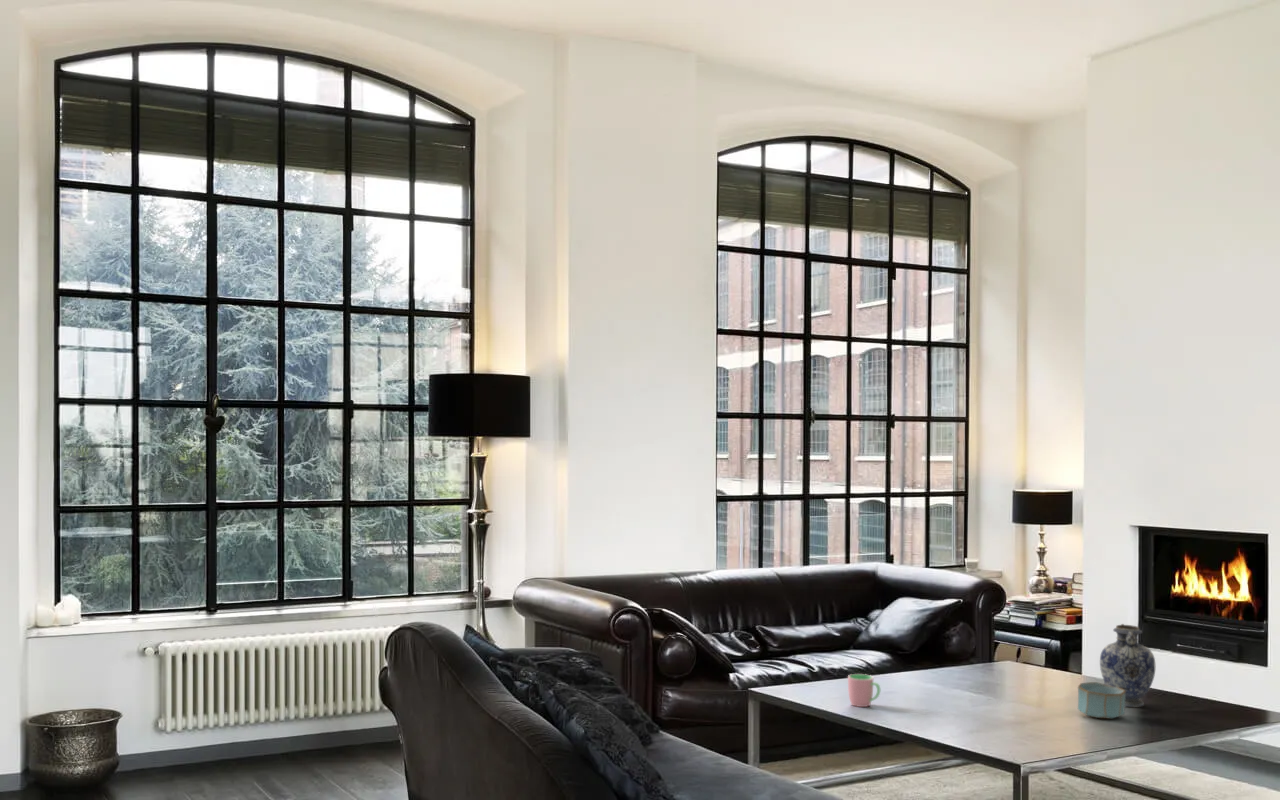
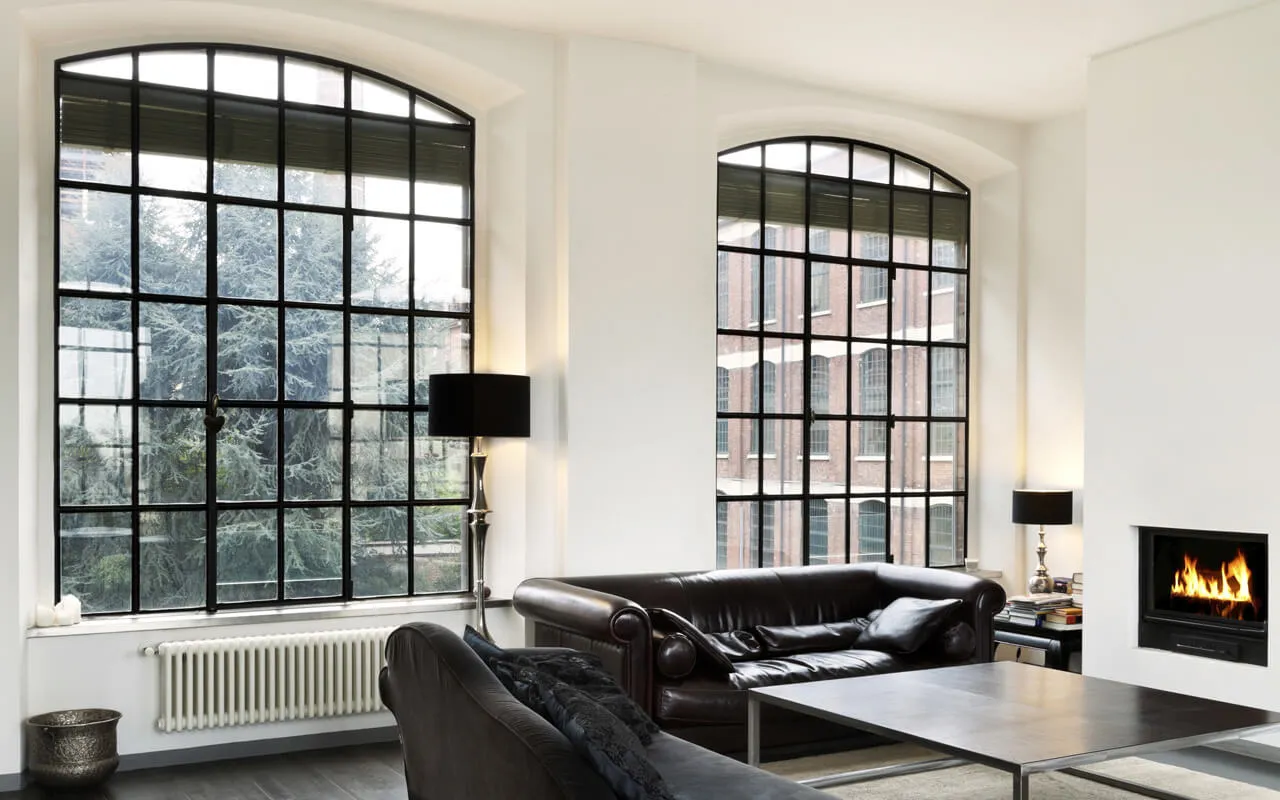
- decorative vase (1127, 665)
- bowl (1101, 701)
- cup (864, 691)
